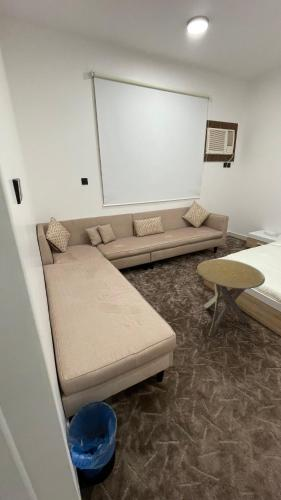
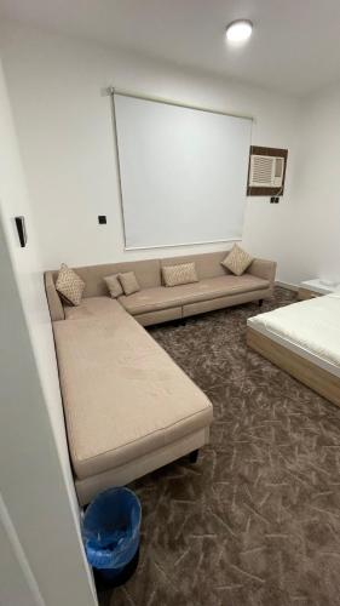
- side table (225, 297)
